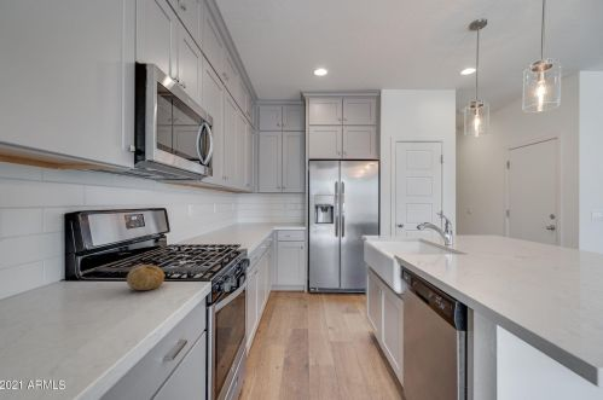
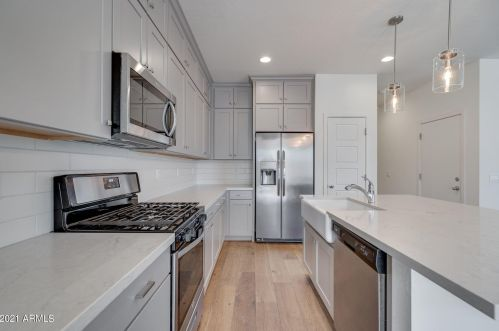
- fruit (145, 276)
